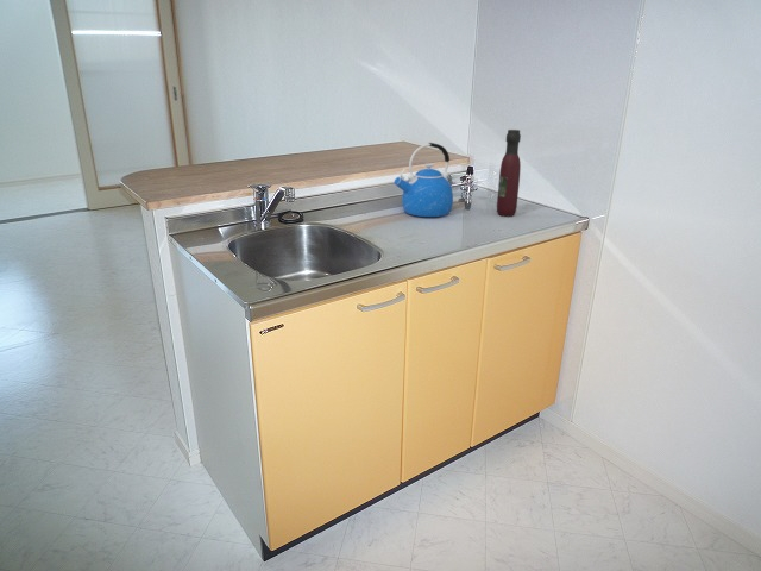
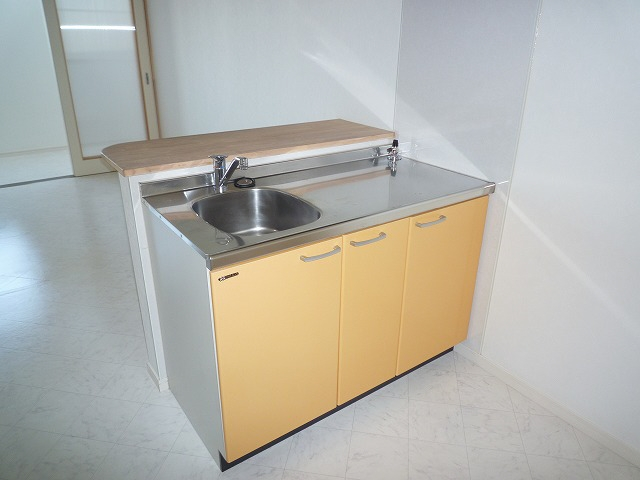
- kettle (422, 177)
- wine bottle (509, 172)
